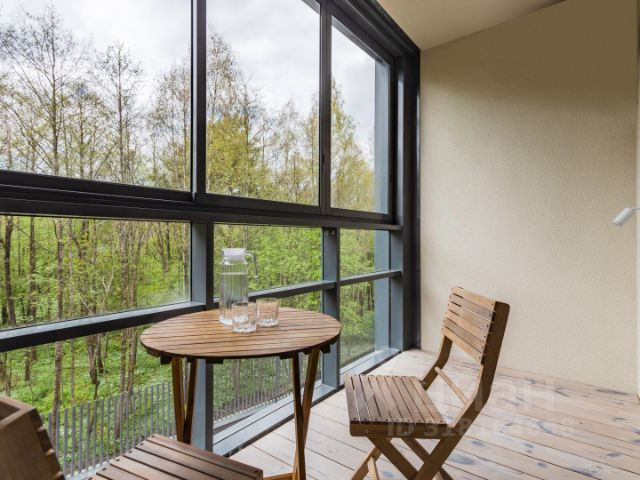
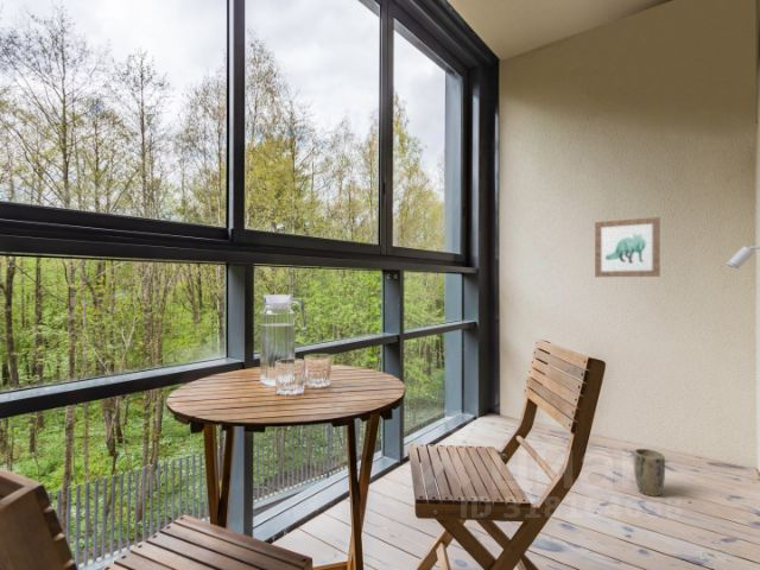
+ wall art (626, 248)
+ plant pot (648, 471)
